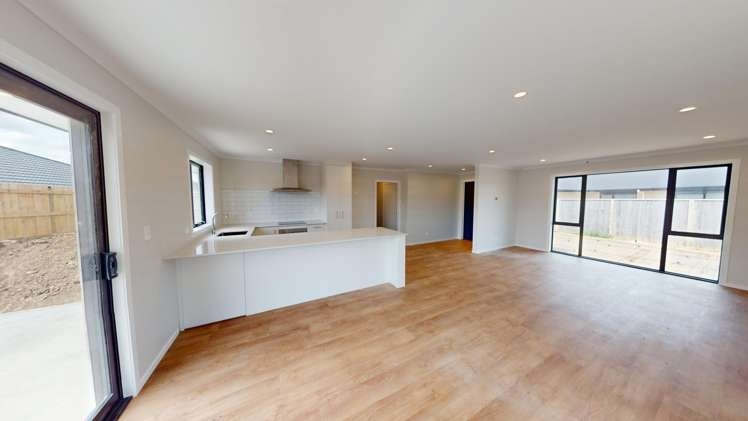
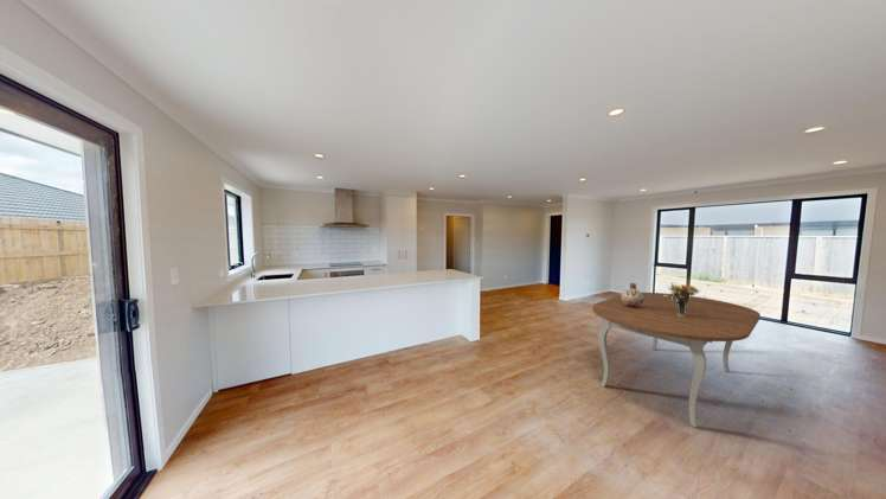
+ bouquet (680, 299)
+ ceramic jug (631, 294)
+ dining table (670, 341)
